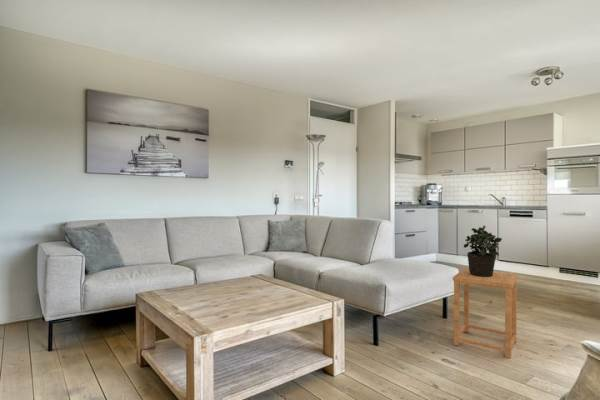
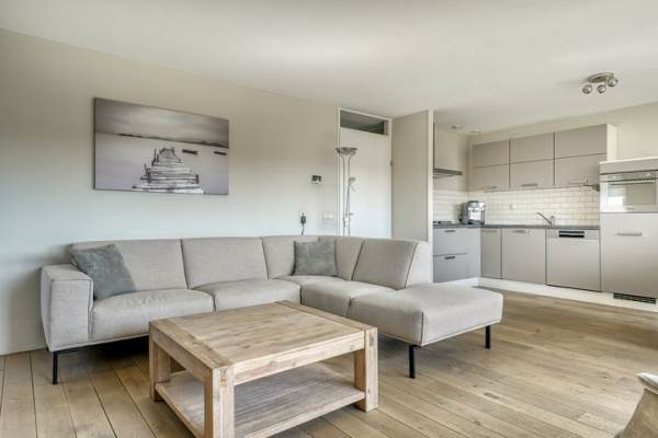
- side table (468, 309)
- potted plant (482, 250)
